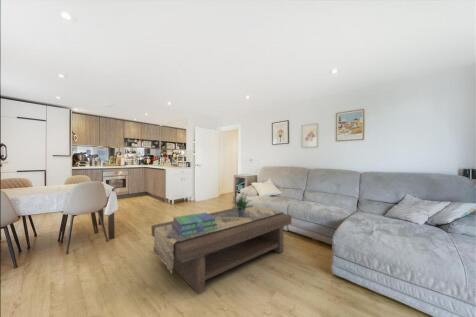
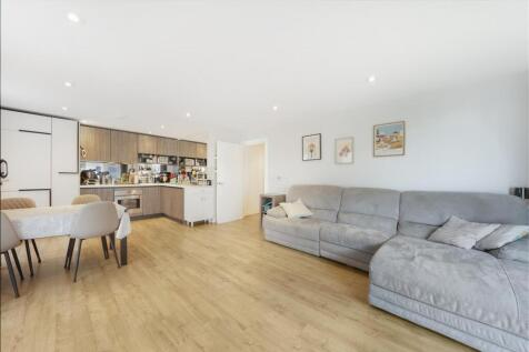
- coffee table (226, 237)
- stack of books (194, 222)
- potted plant (240, 202)
